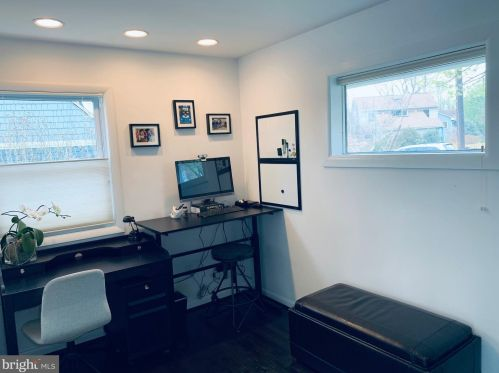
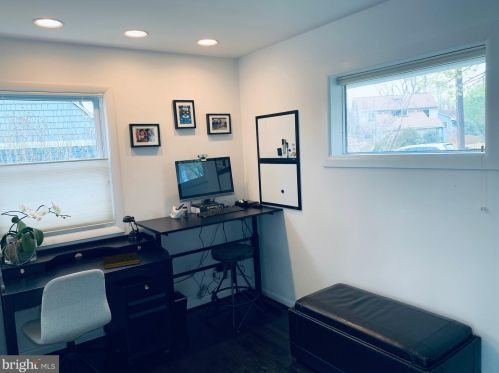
+ notepad (121, 260)
